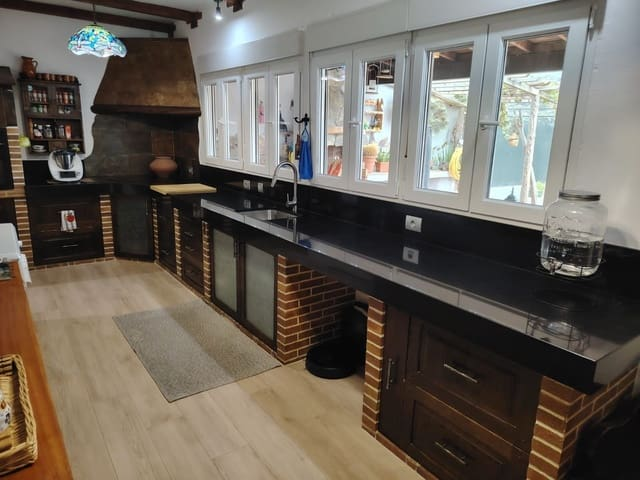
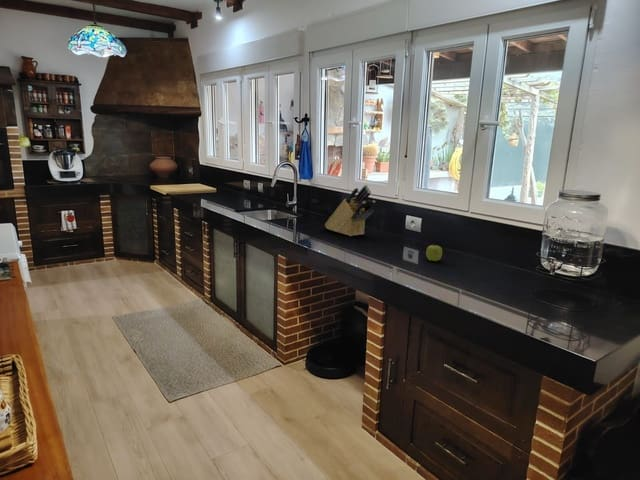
+ fruit (434, 252)
+ knife block (349, 208)
